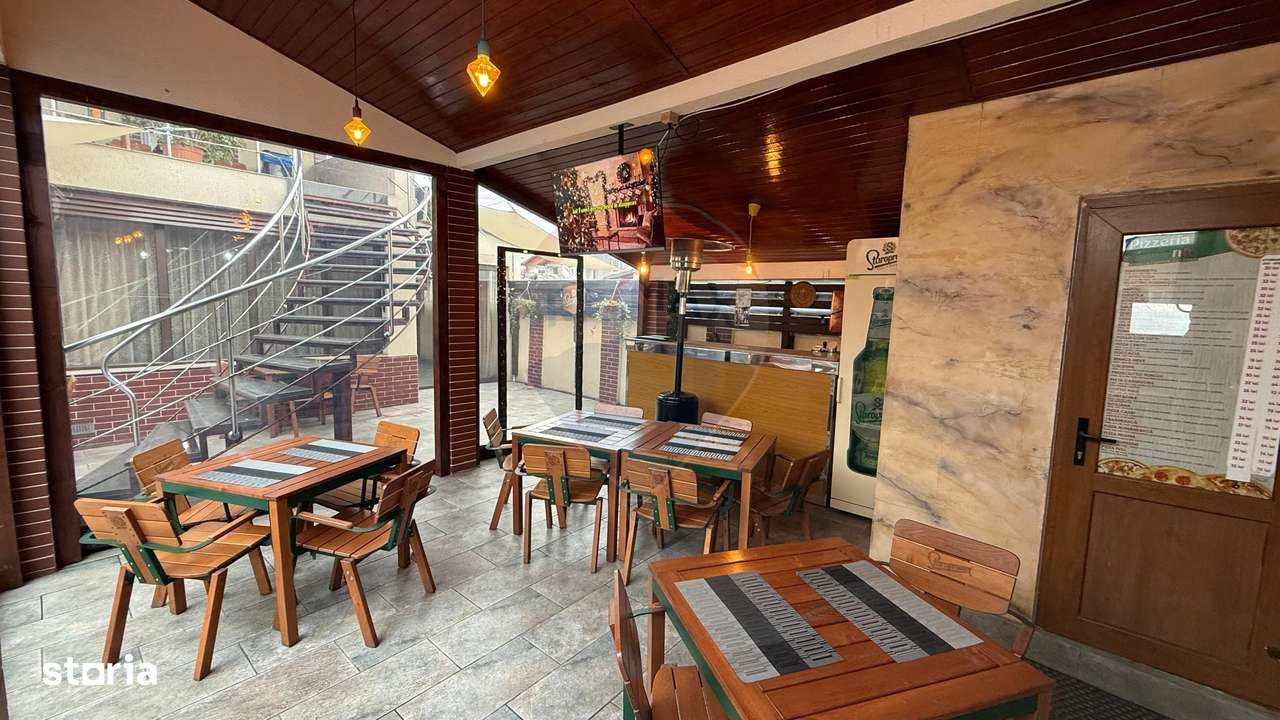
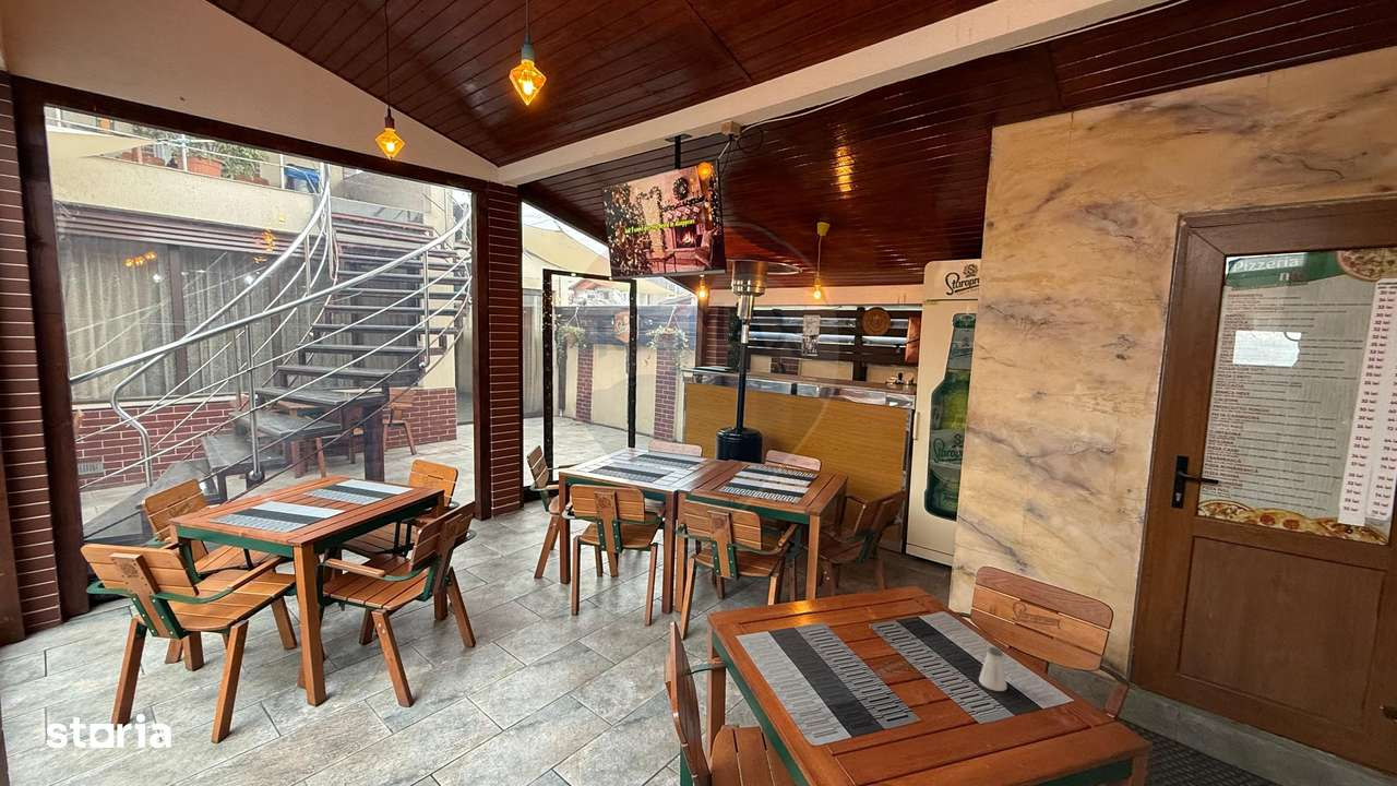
+ saltshaker (993, 666)
